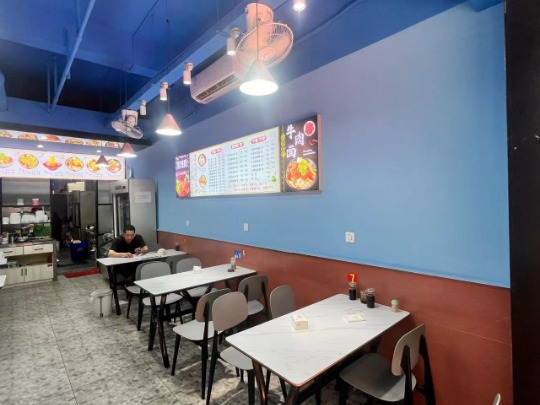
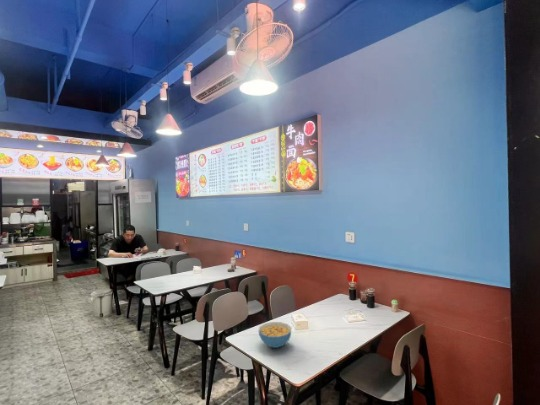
+ cereal bowl (275, 337)
